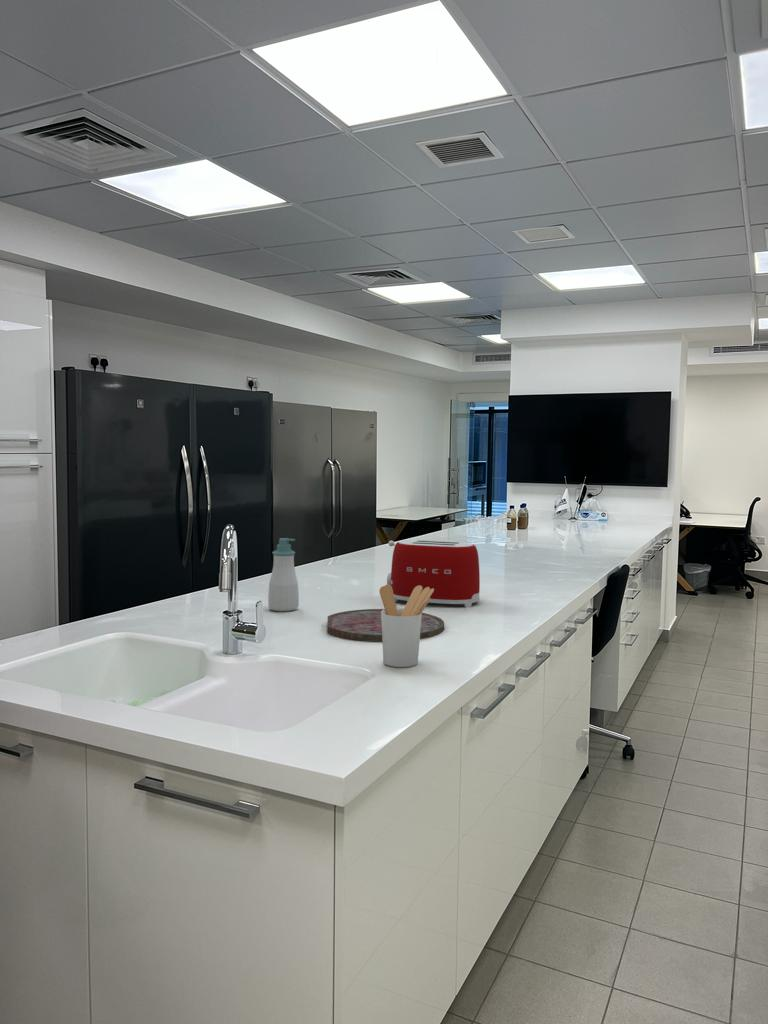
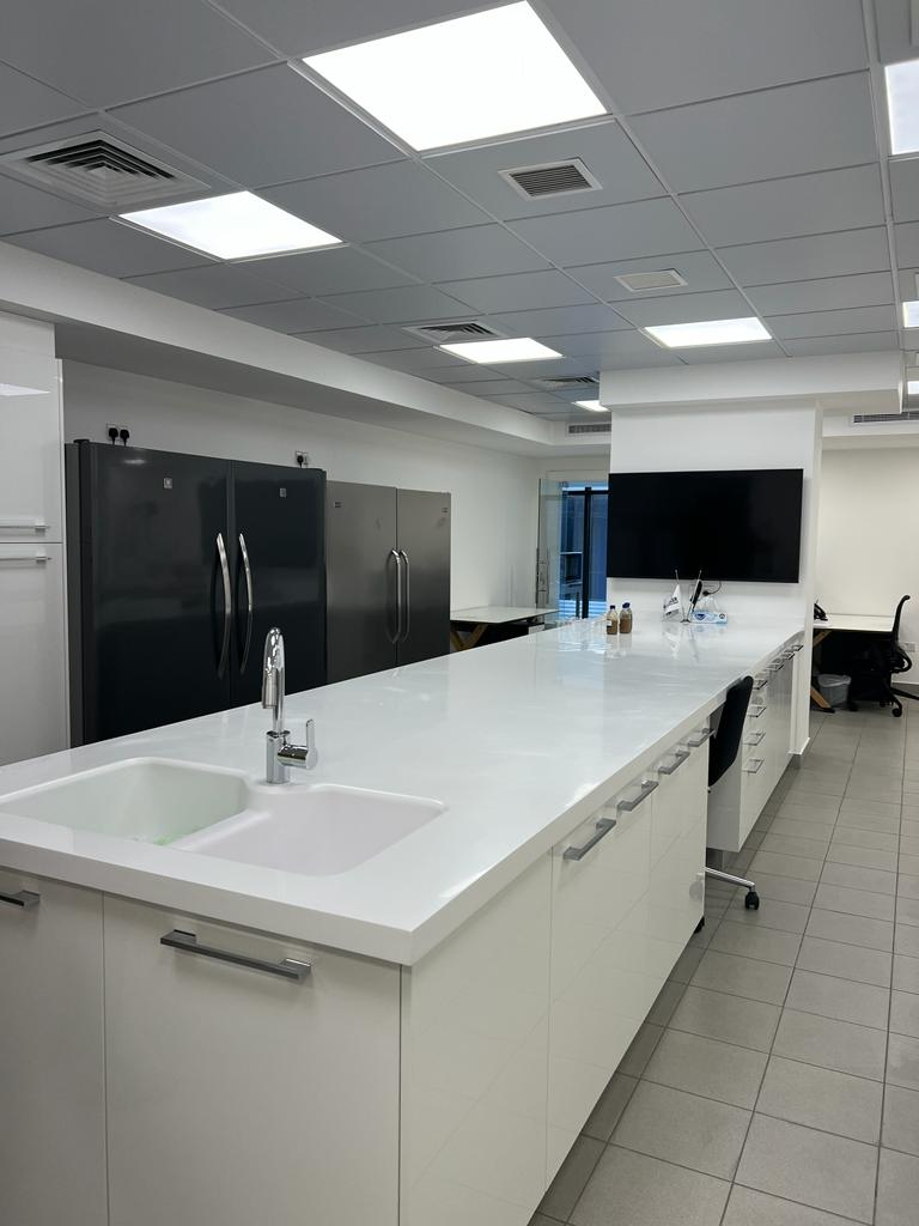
- toaster (433, 571)
- utensil holder (408, 623)
- cutting board (381, 623)
- soap bottle (283, 573)
